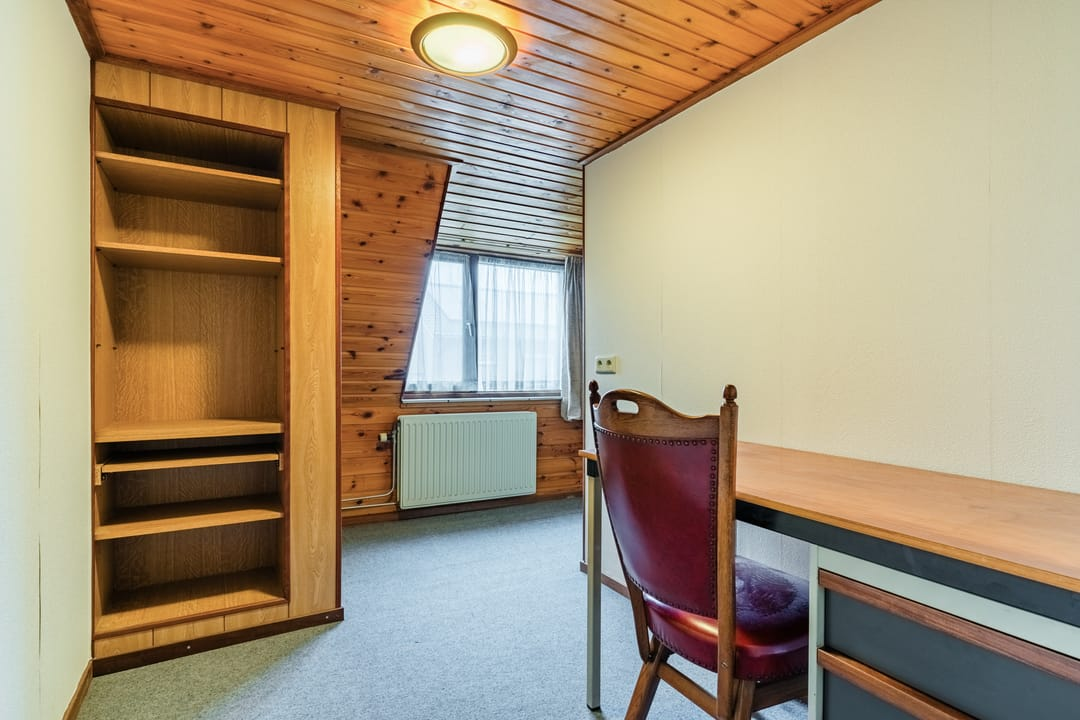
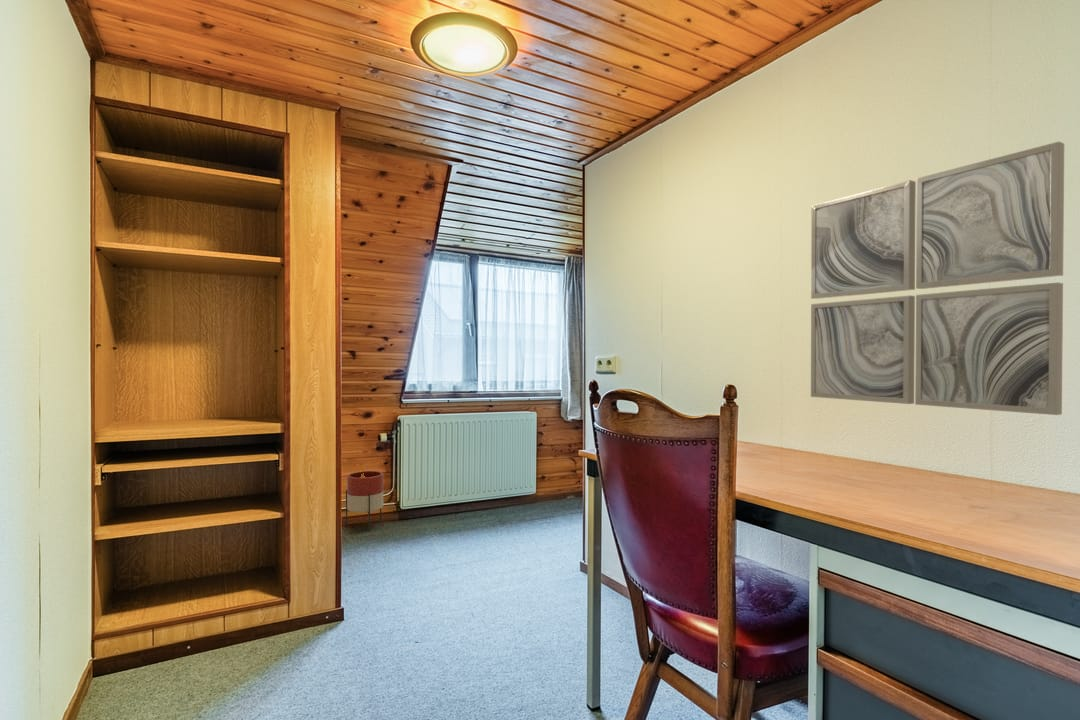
+ wall art (914, 289)
+ planter (365, 500)
